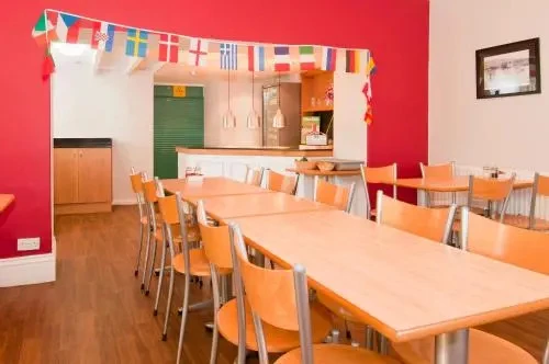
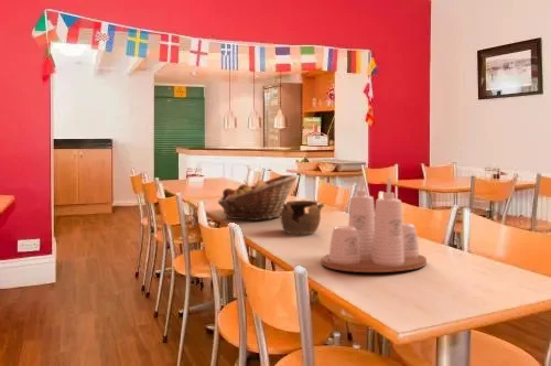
+ teapot (304, 216)
+ fruit basket (257, 195)
+ condiment set (374, 219)
